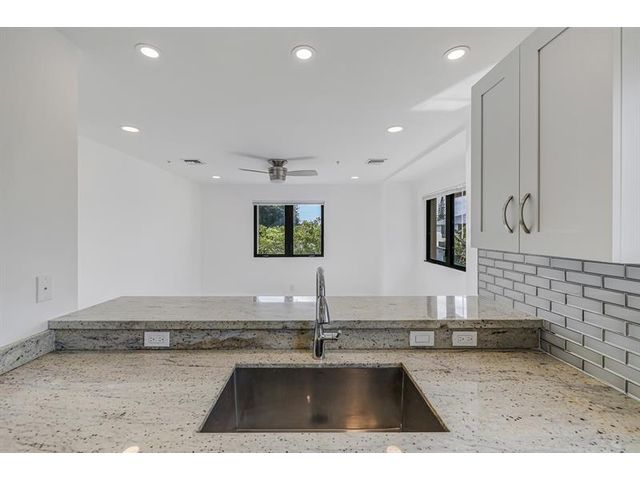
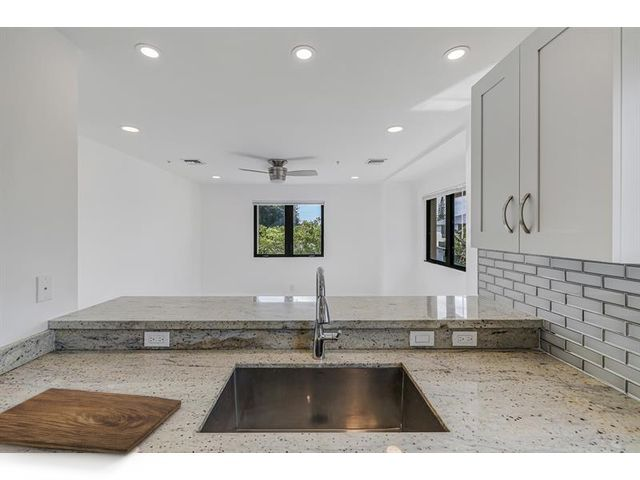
+ cutting board (82, 416)
